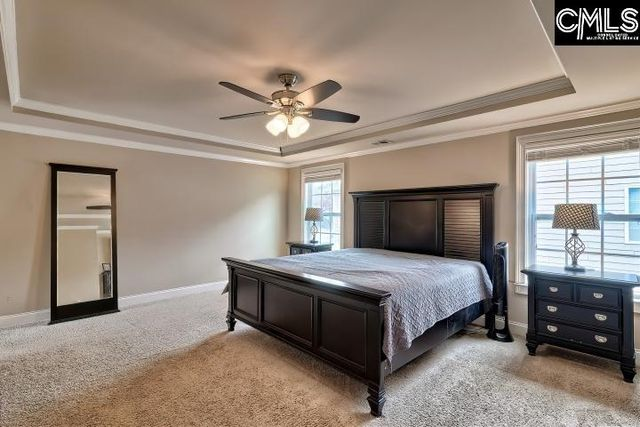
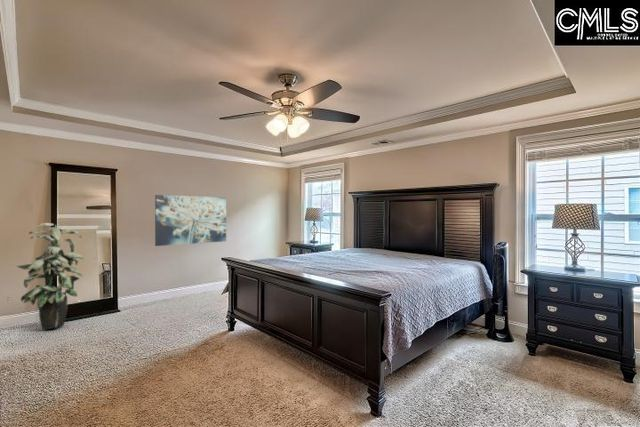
+ wall art (193, 219)
+ indoor plant (51, 274)
